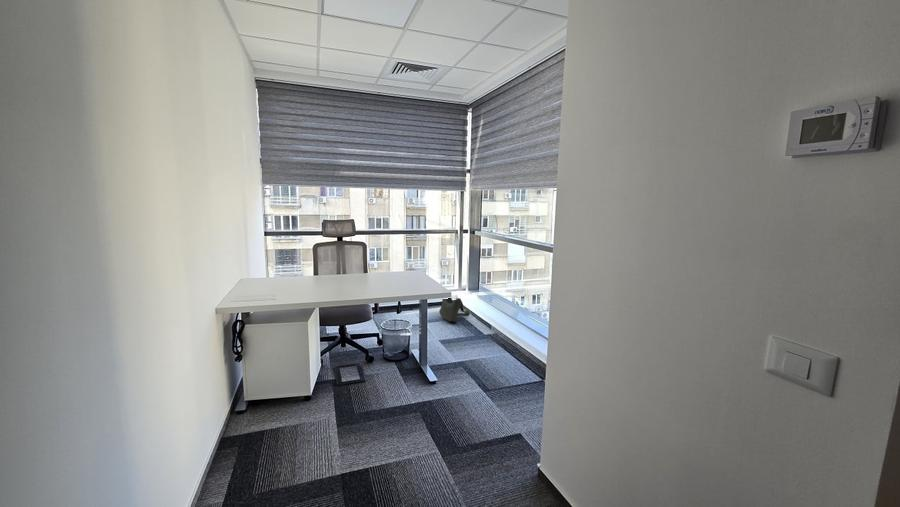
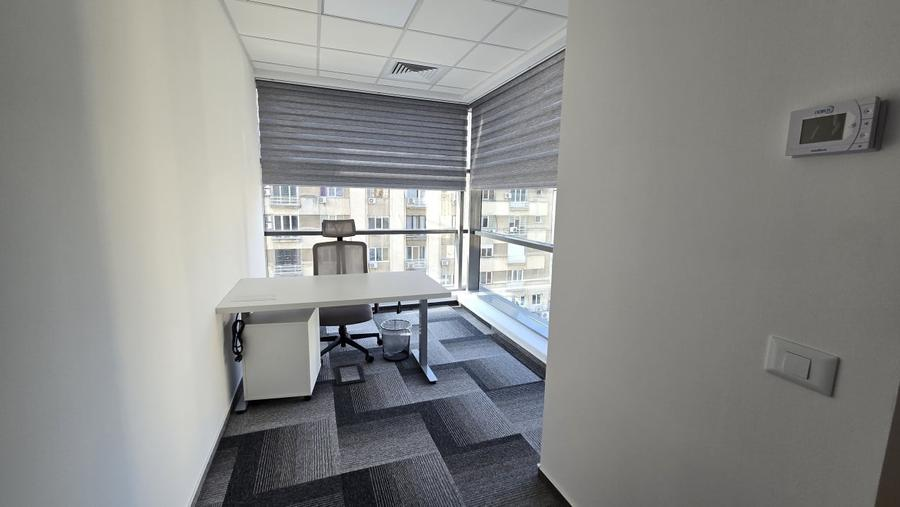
- shoulder bag (456, 305)
